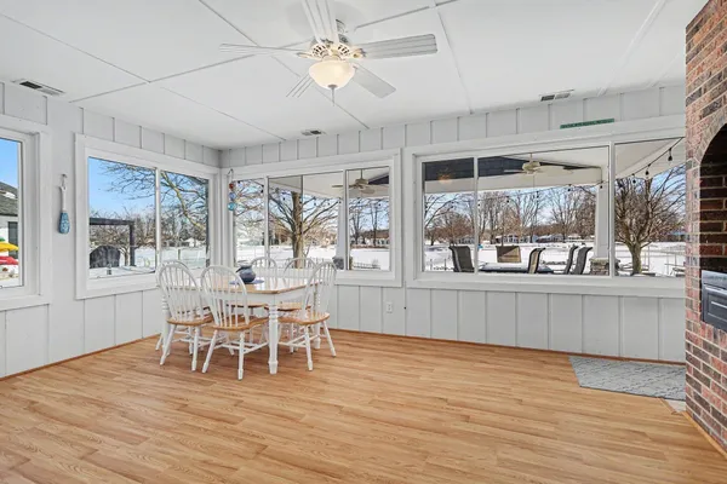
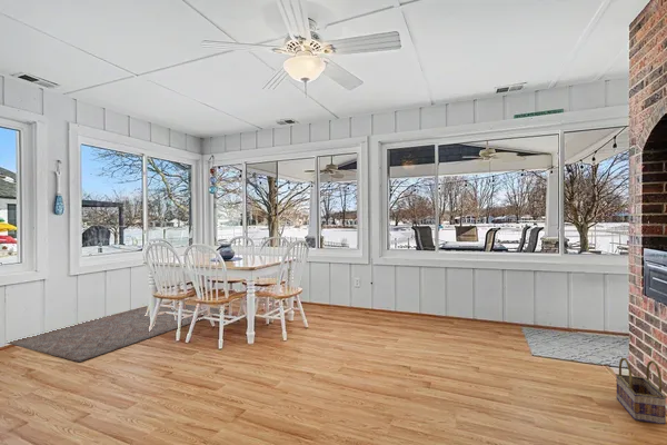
+ basket (639, 385)
+ rug (132, 324)
